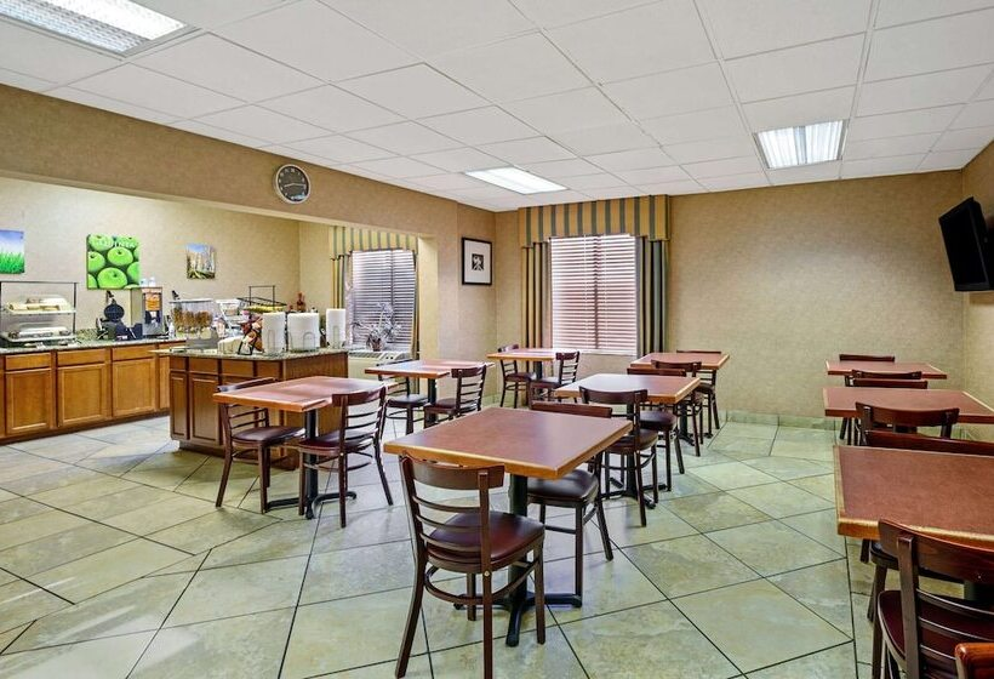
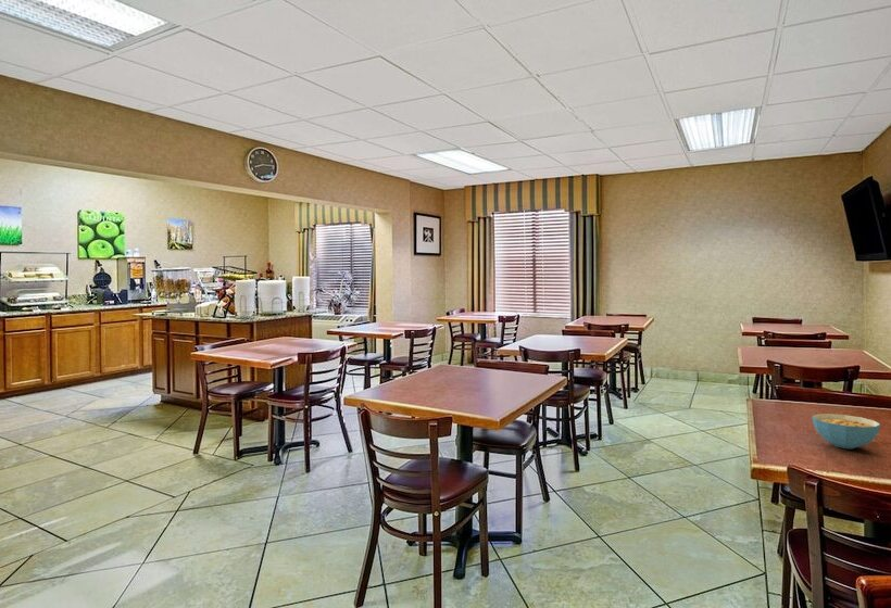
+ cereal bowl (844, 433)
